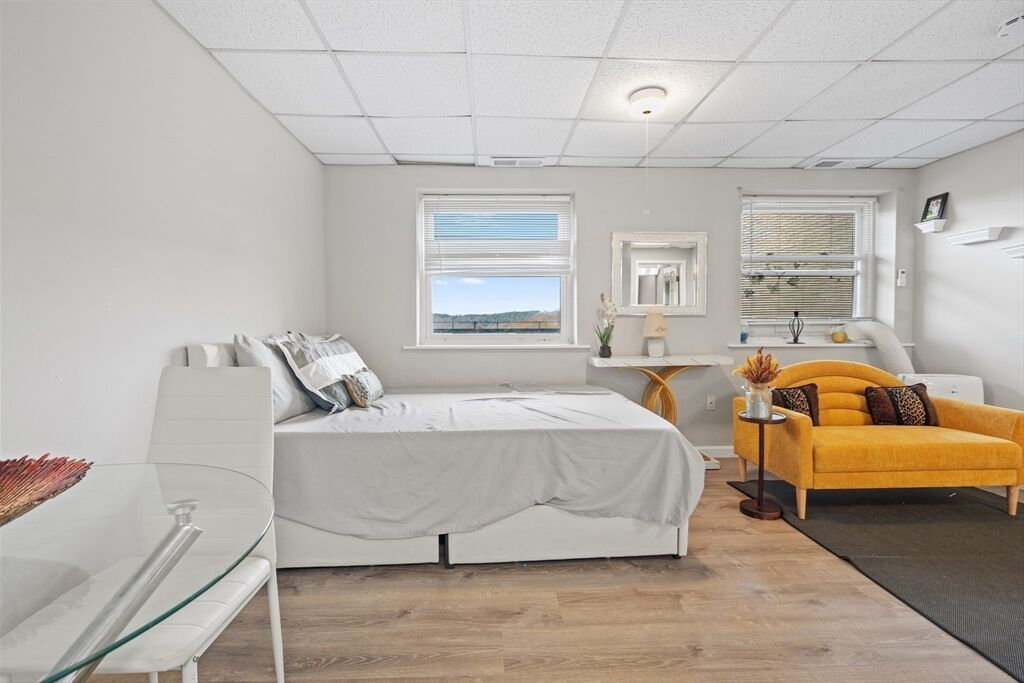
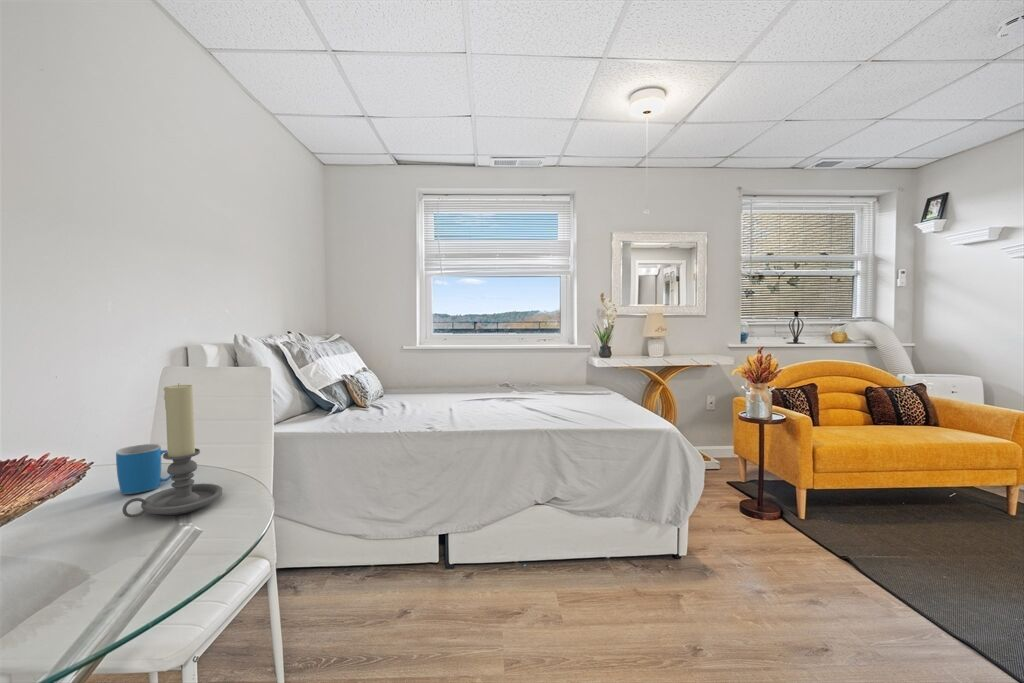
+ candle holder (173, 446)
+ mug (148, 466)
